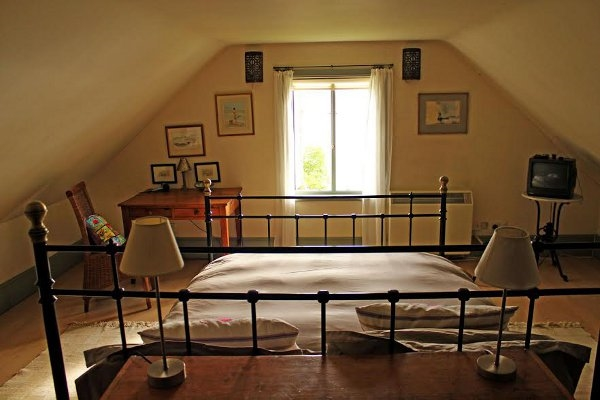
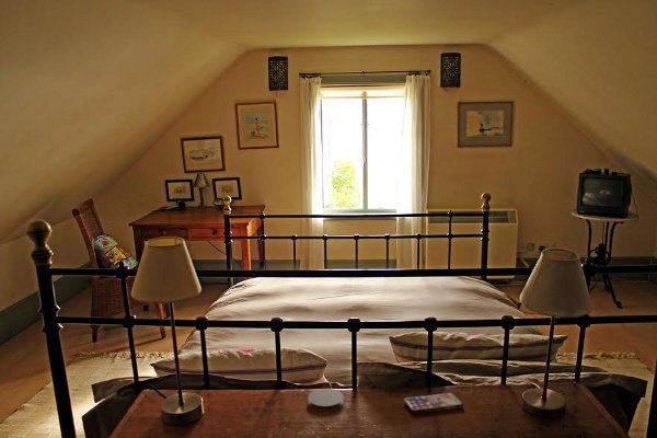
+ coaster (325, 399)
+ smartphone (433, 402)
